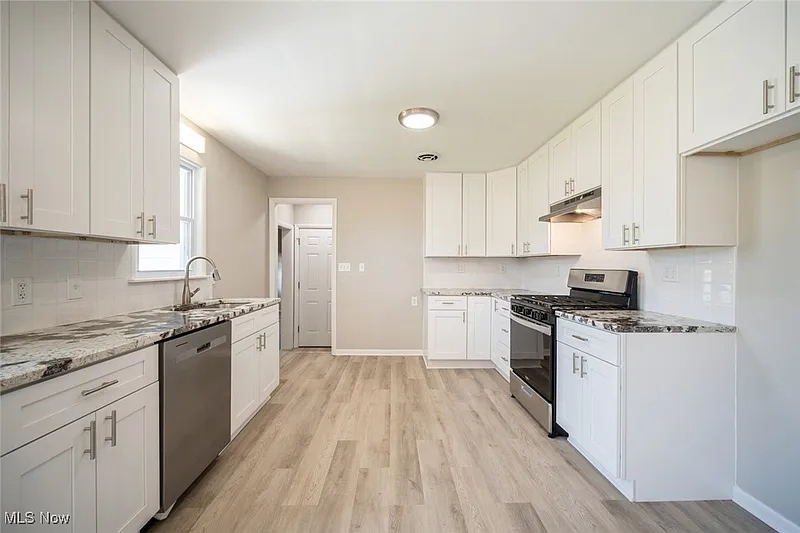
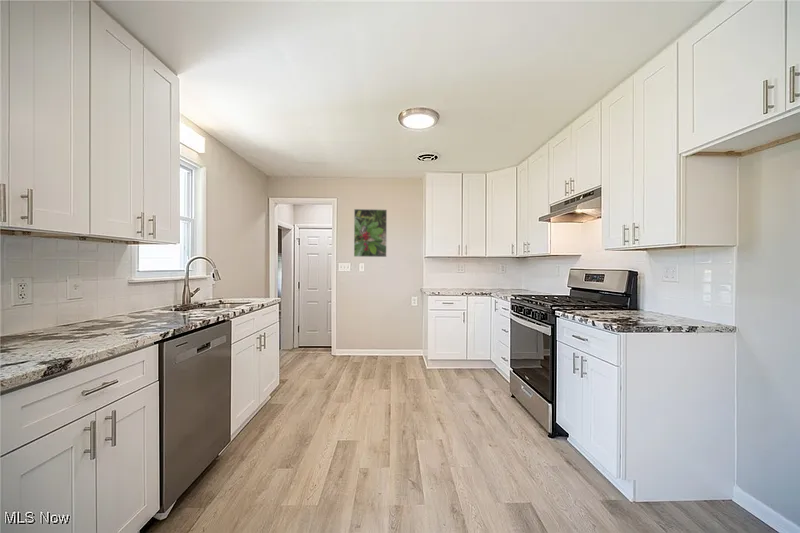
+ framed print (370, 233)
